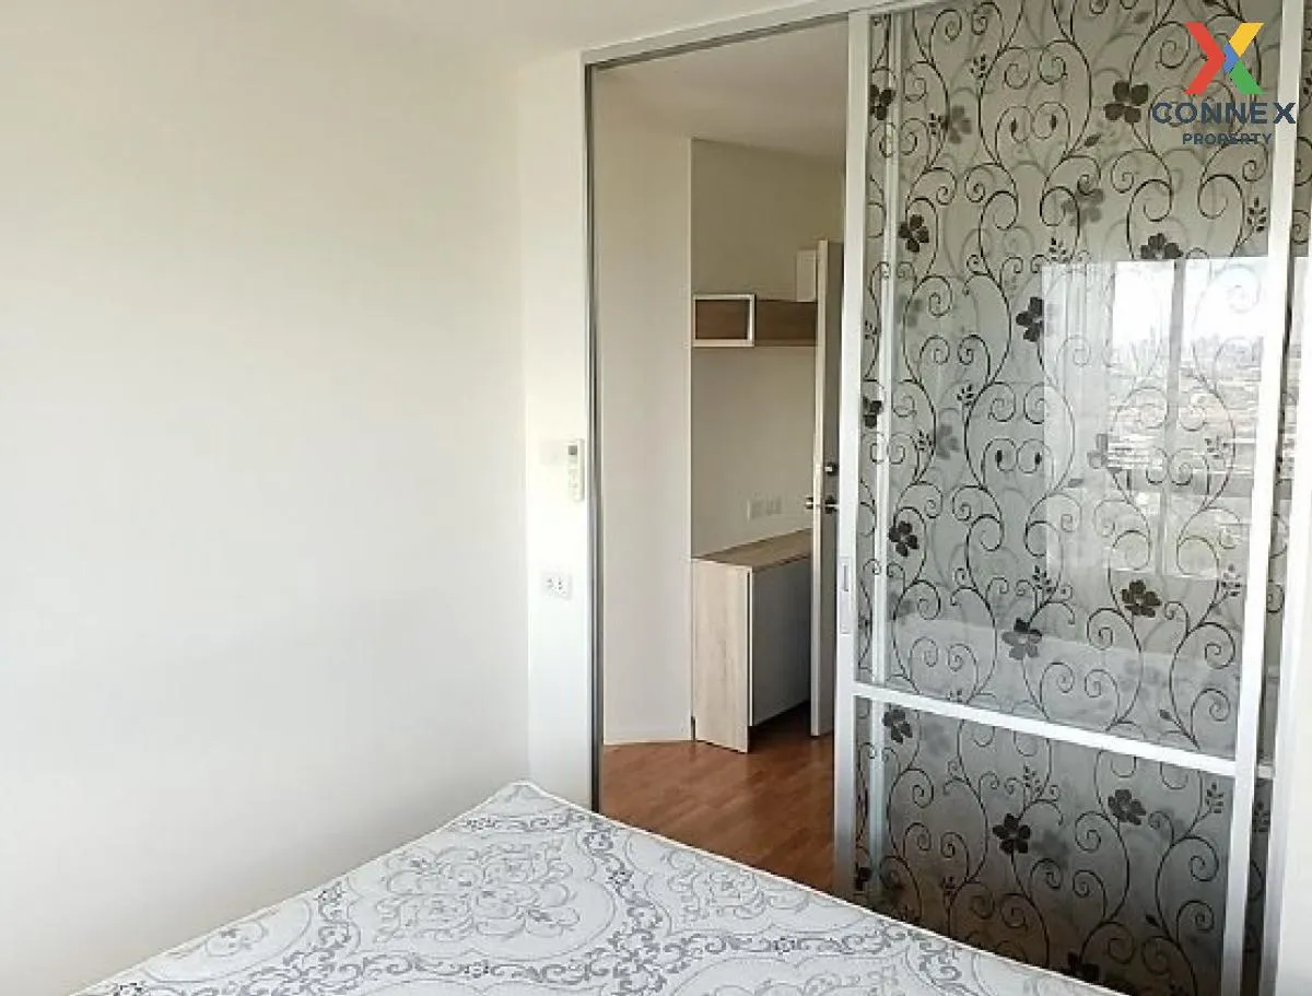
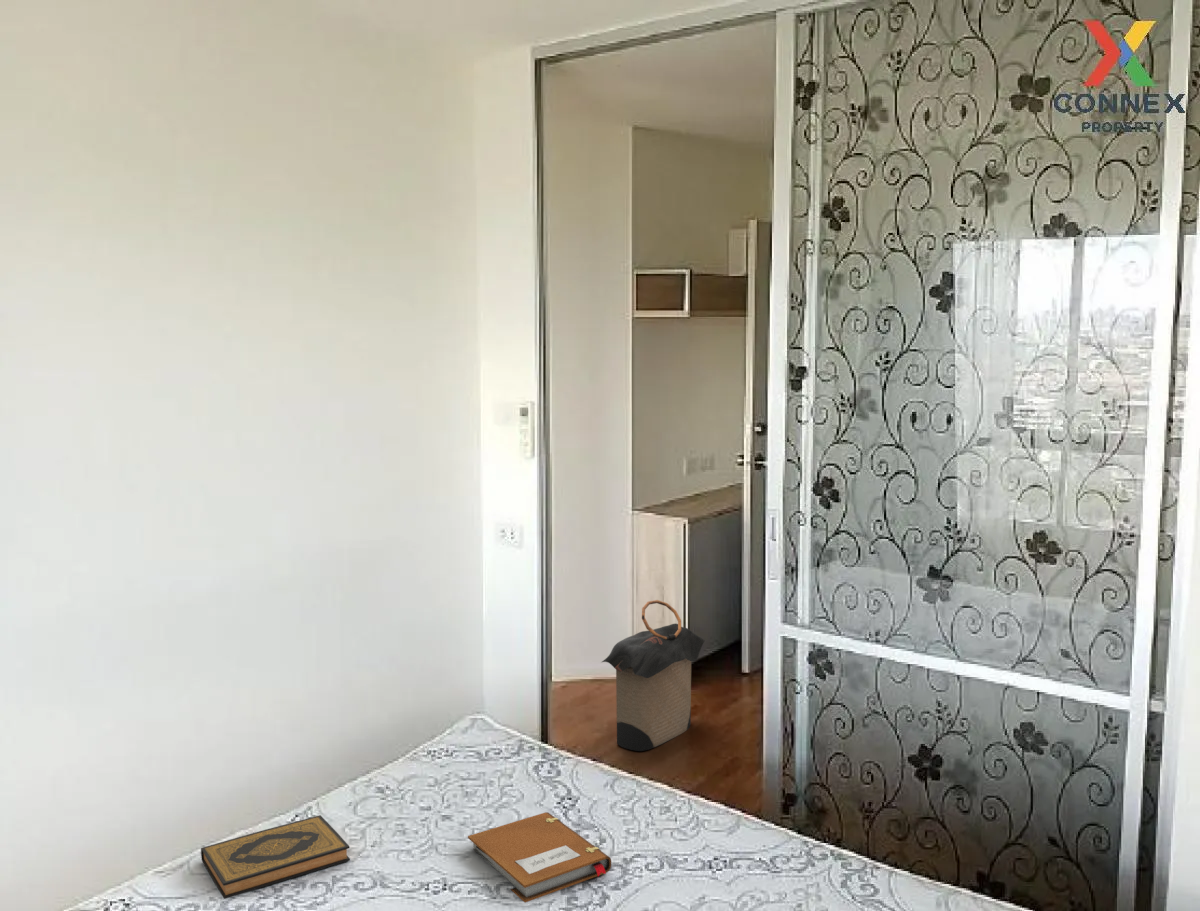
+ hardback book (275, 853)
+ notebook (540, 854)
+ laundry hamper (655, 671)
